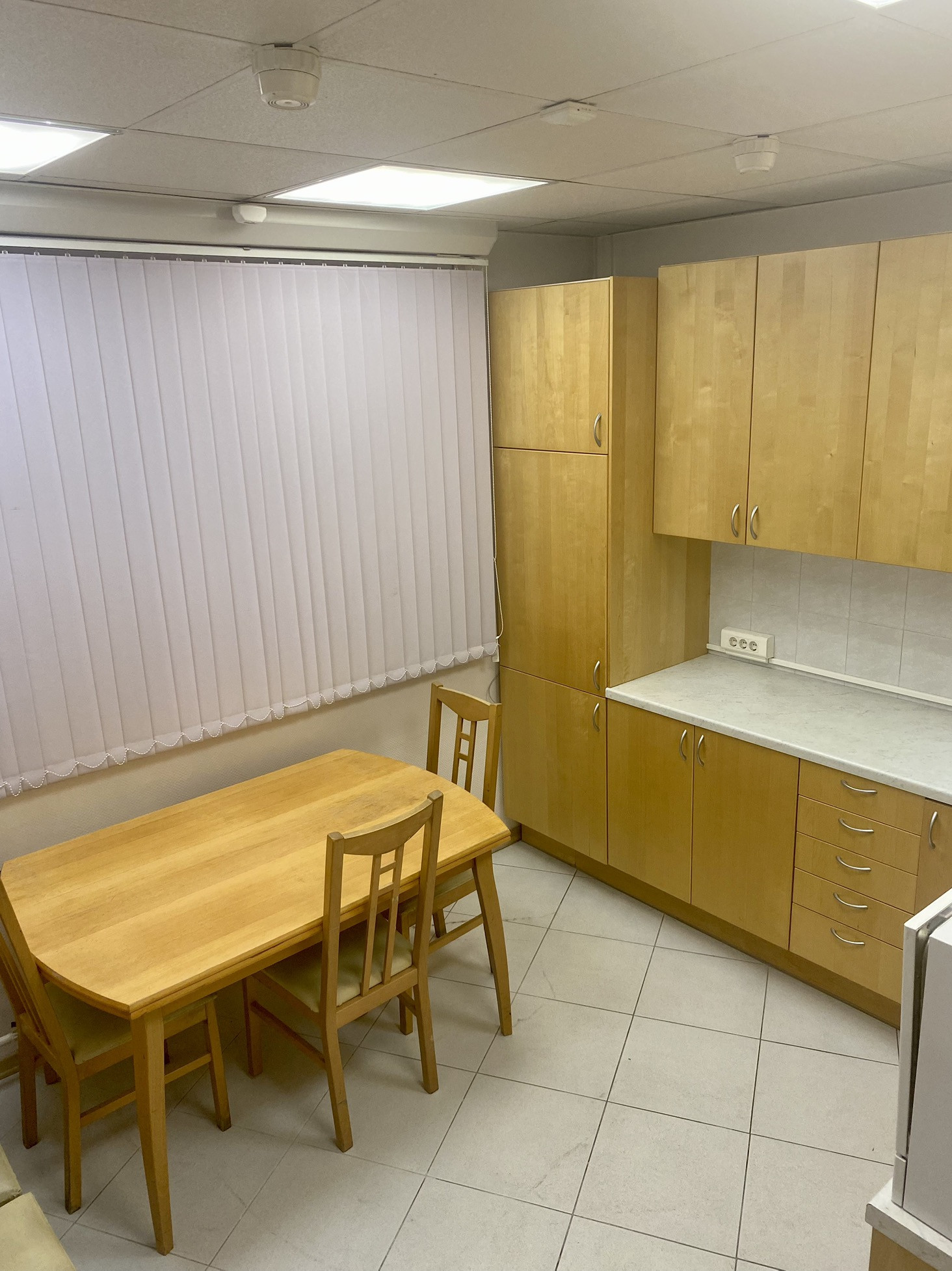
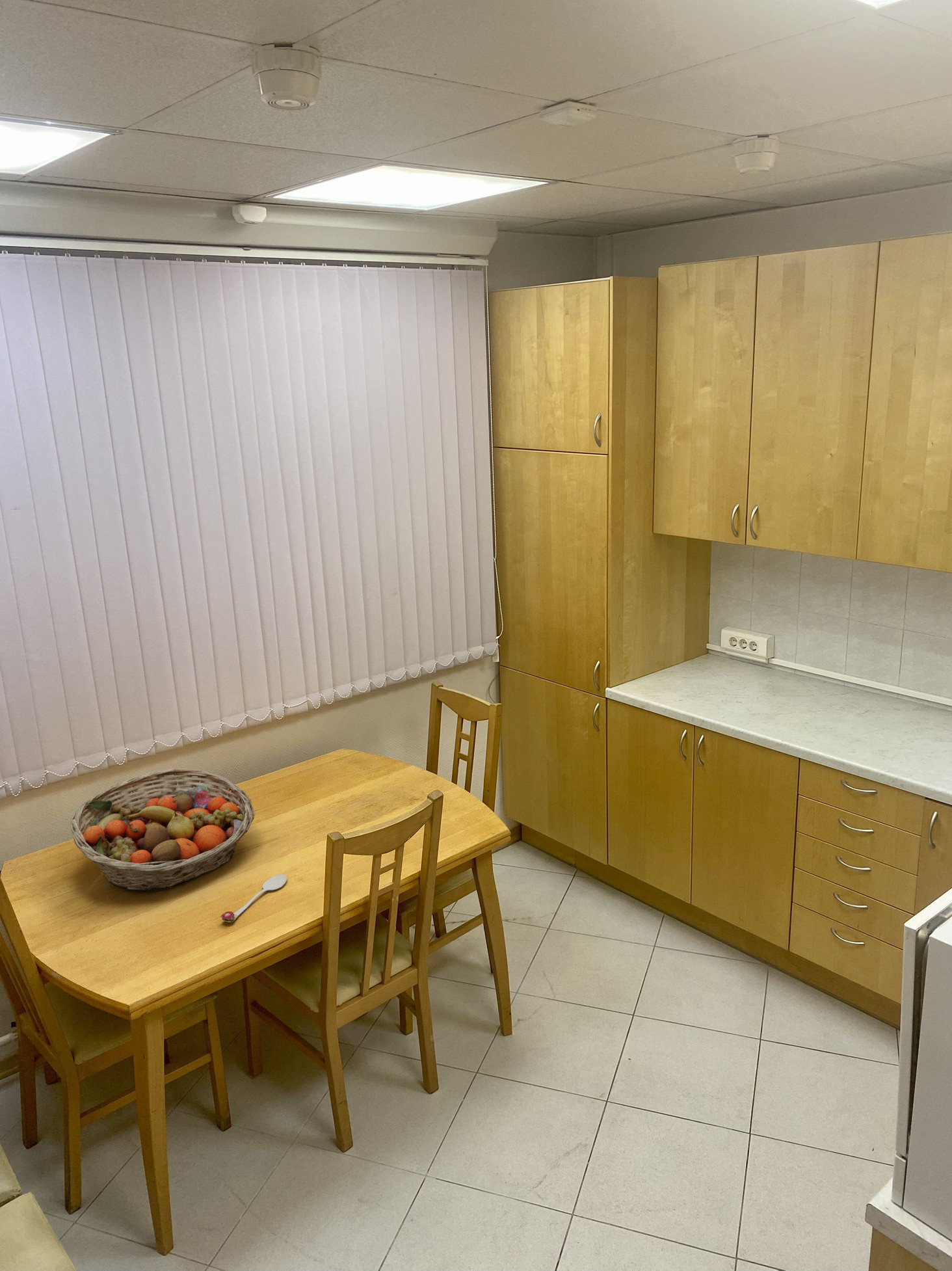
+ fruit basket (166, 828)
+ spoon (254, 896)
